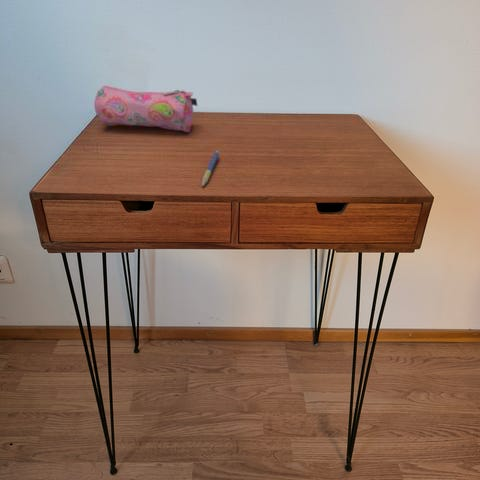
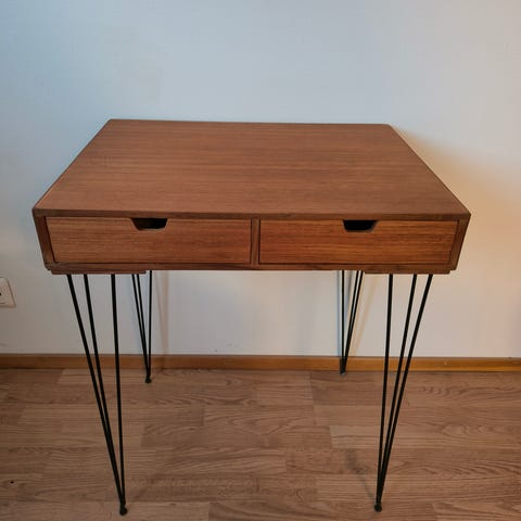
- pencil case (146, 108)
- pen (210, 167)
